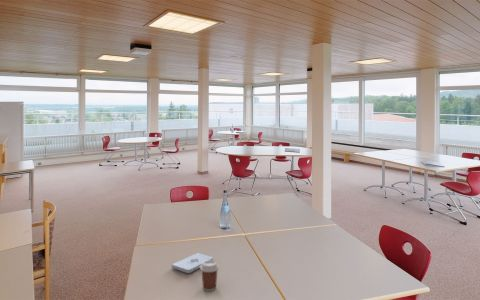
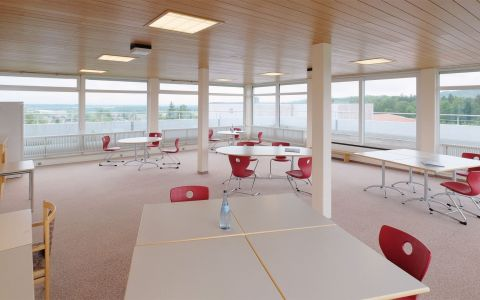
- notepad (193, 262)
- coffee cup (209, 275)
